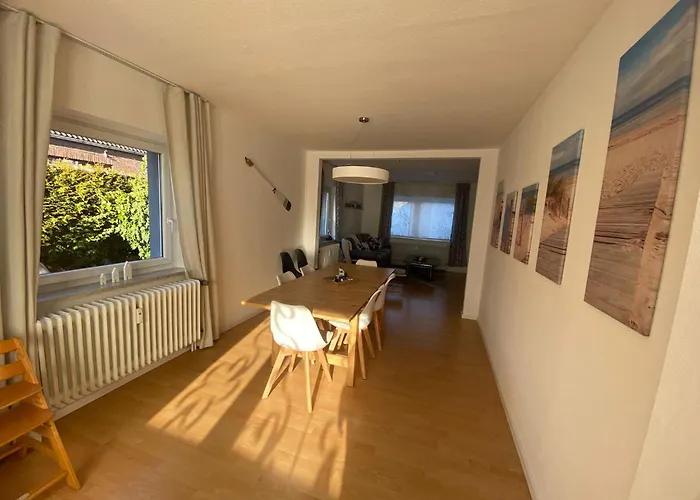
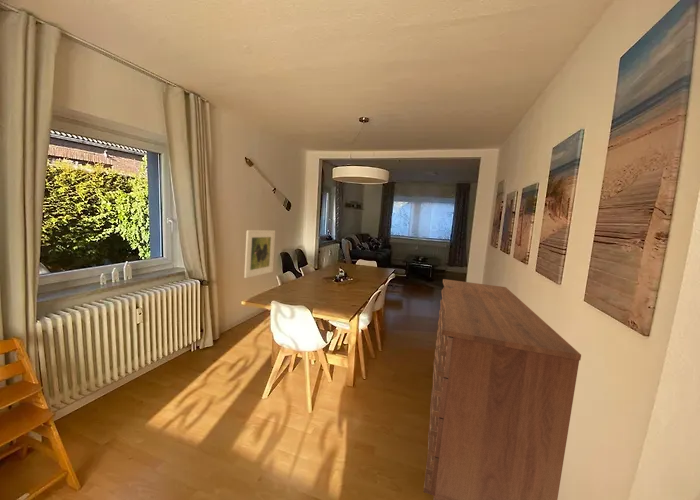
+ sideboard (476, 363)
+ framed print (260, 252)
